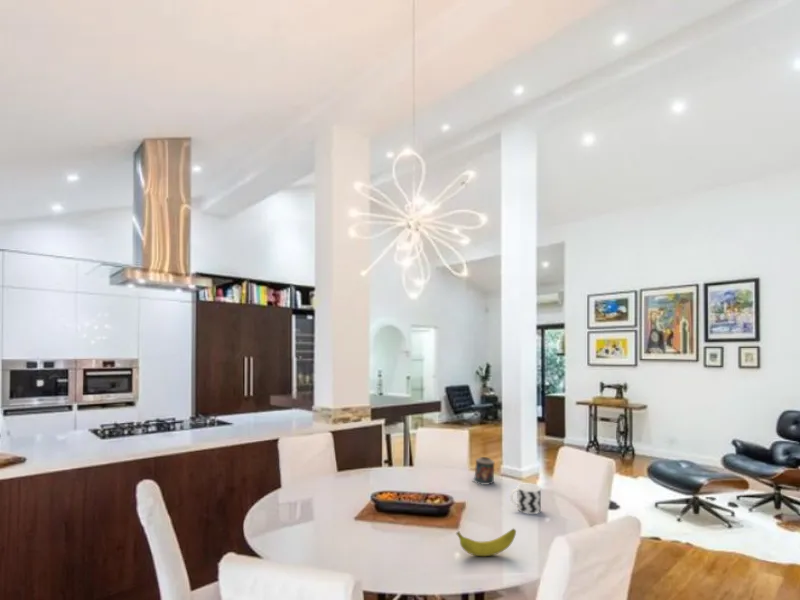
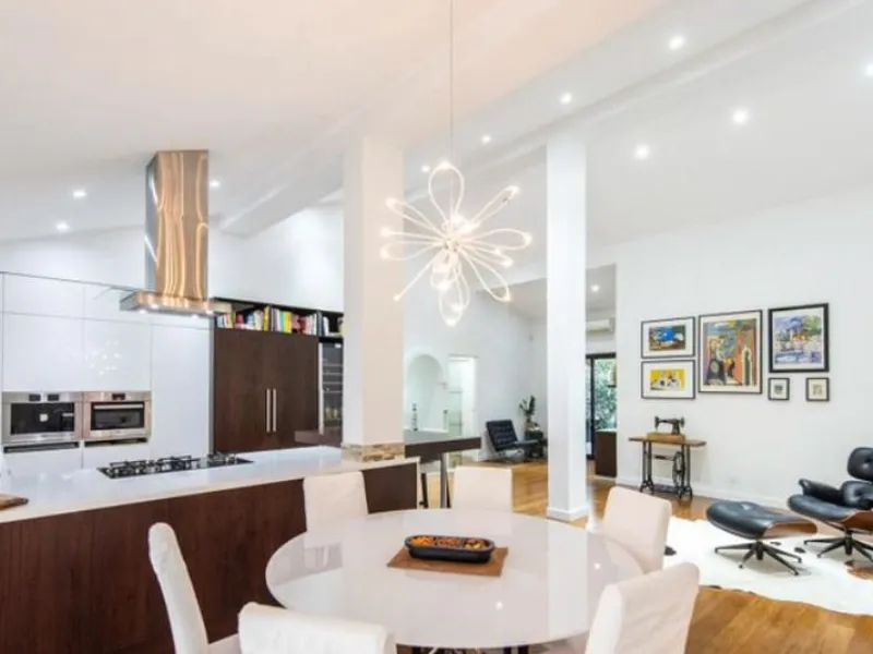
- cup (525, 498)
- banana (486, 542)
- candle (483, 470)
